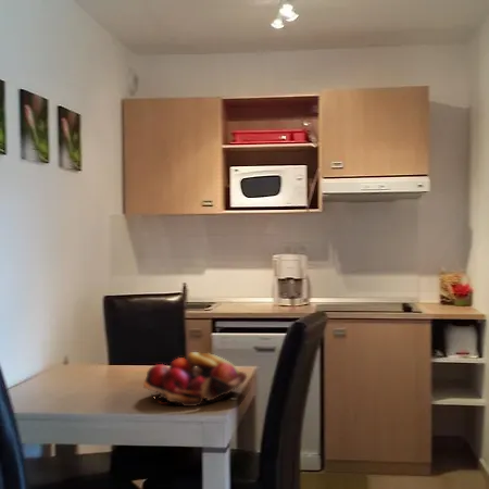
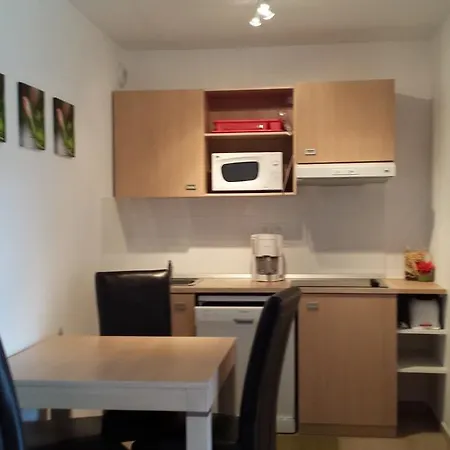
- fruit basket (196, 376)
